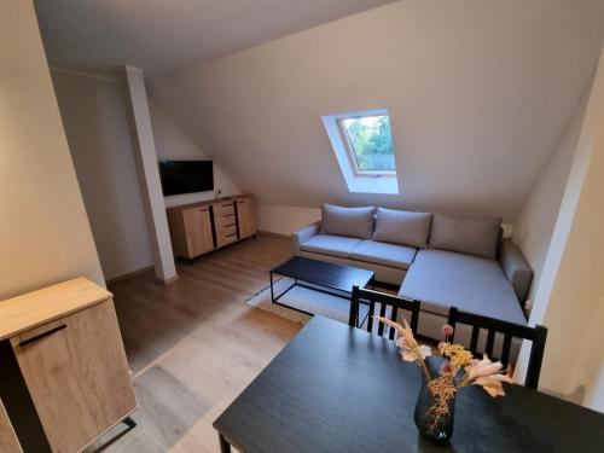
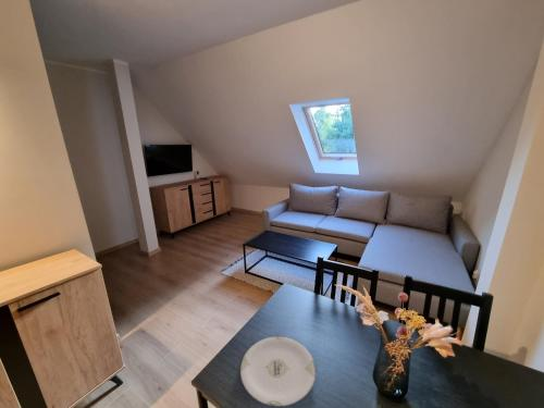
+ plate (277, 368)
